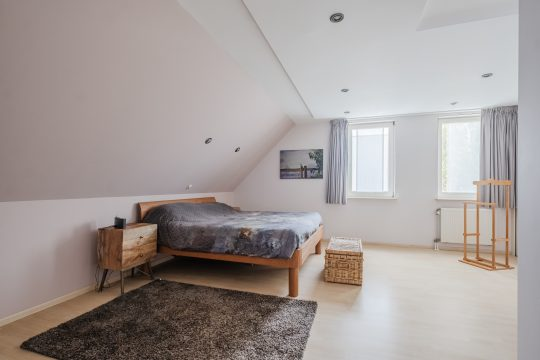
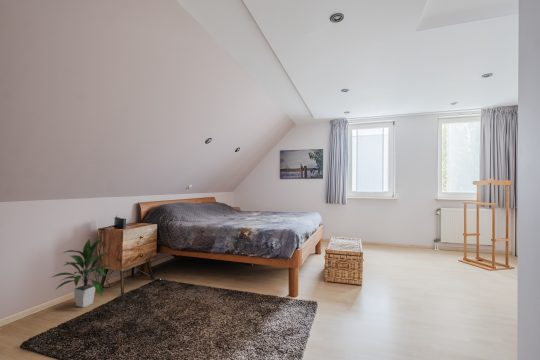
+ indoor plant (85, 272)
